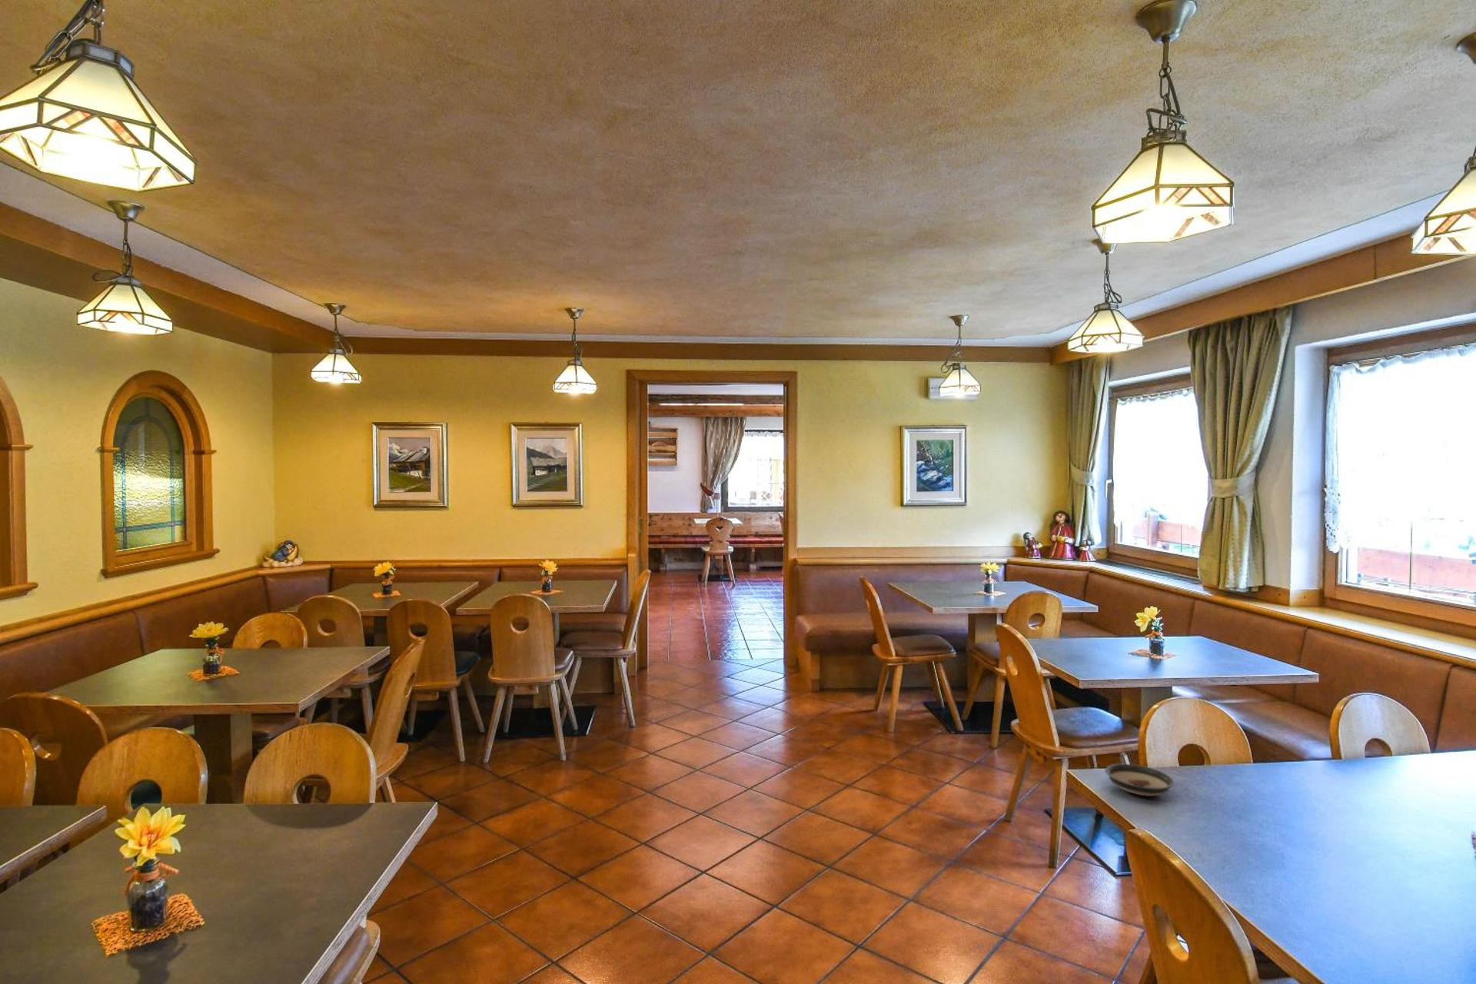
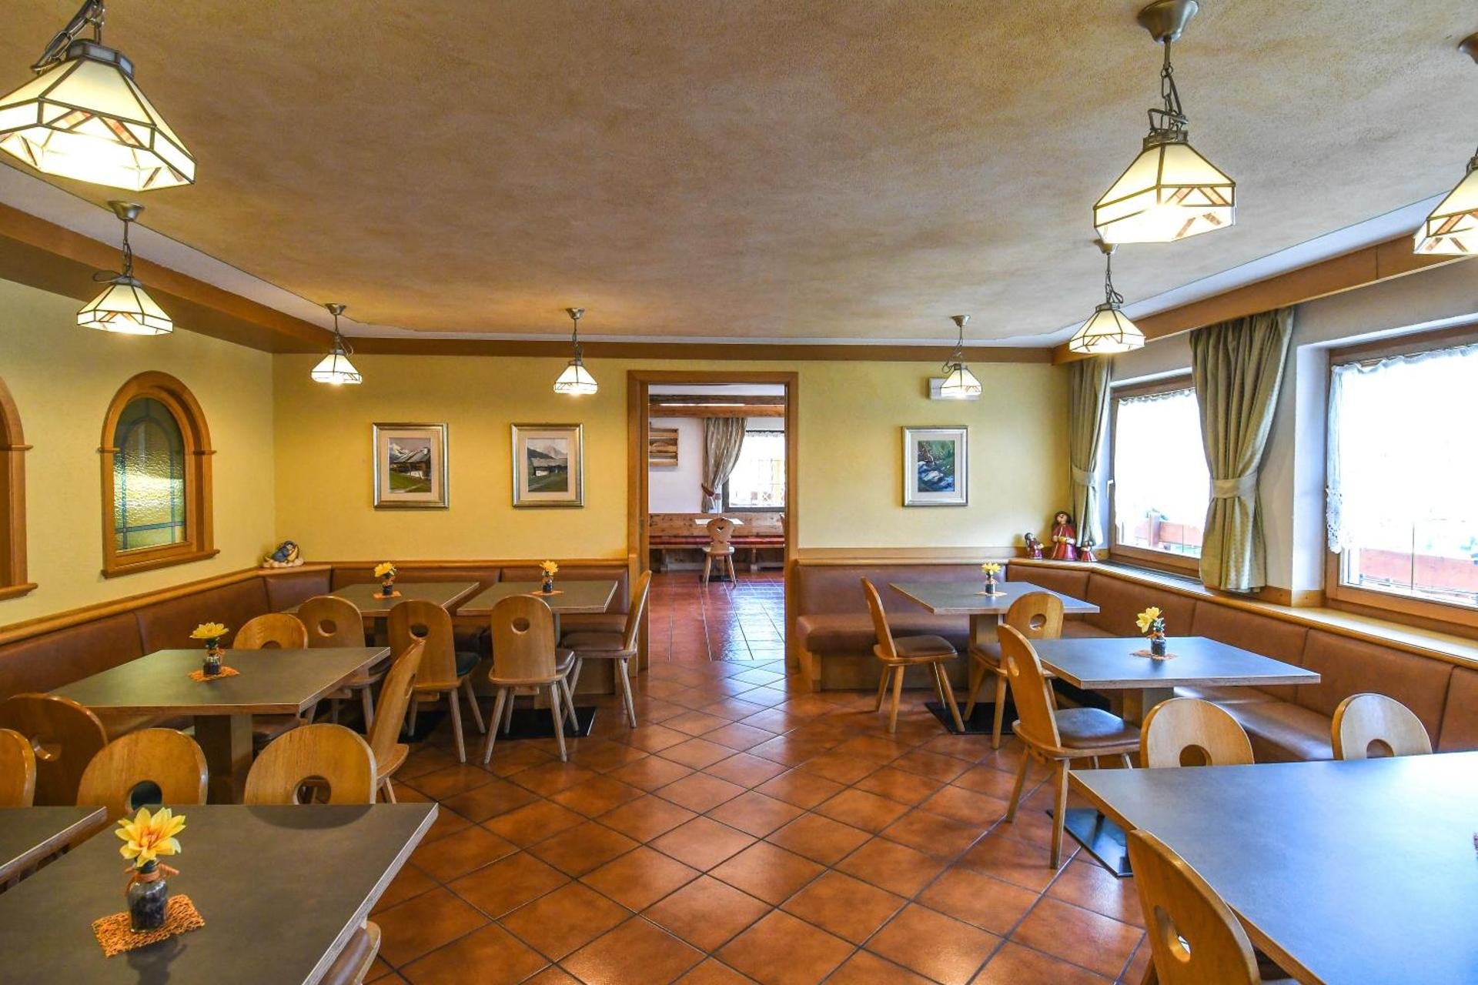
- saucer (1139, 783)
